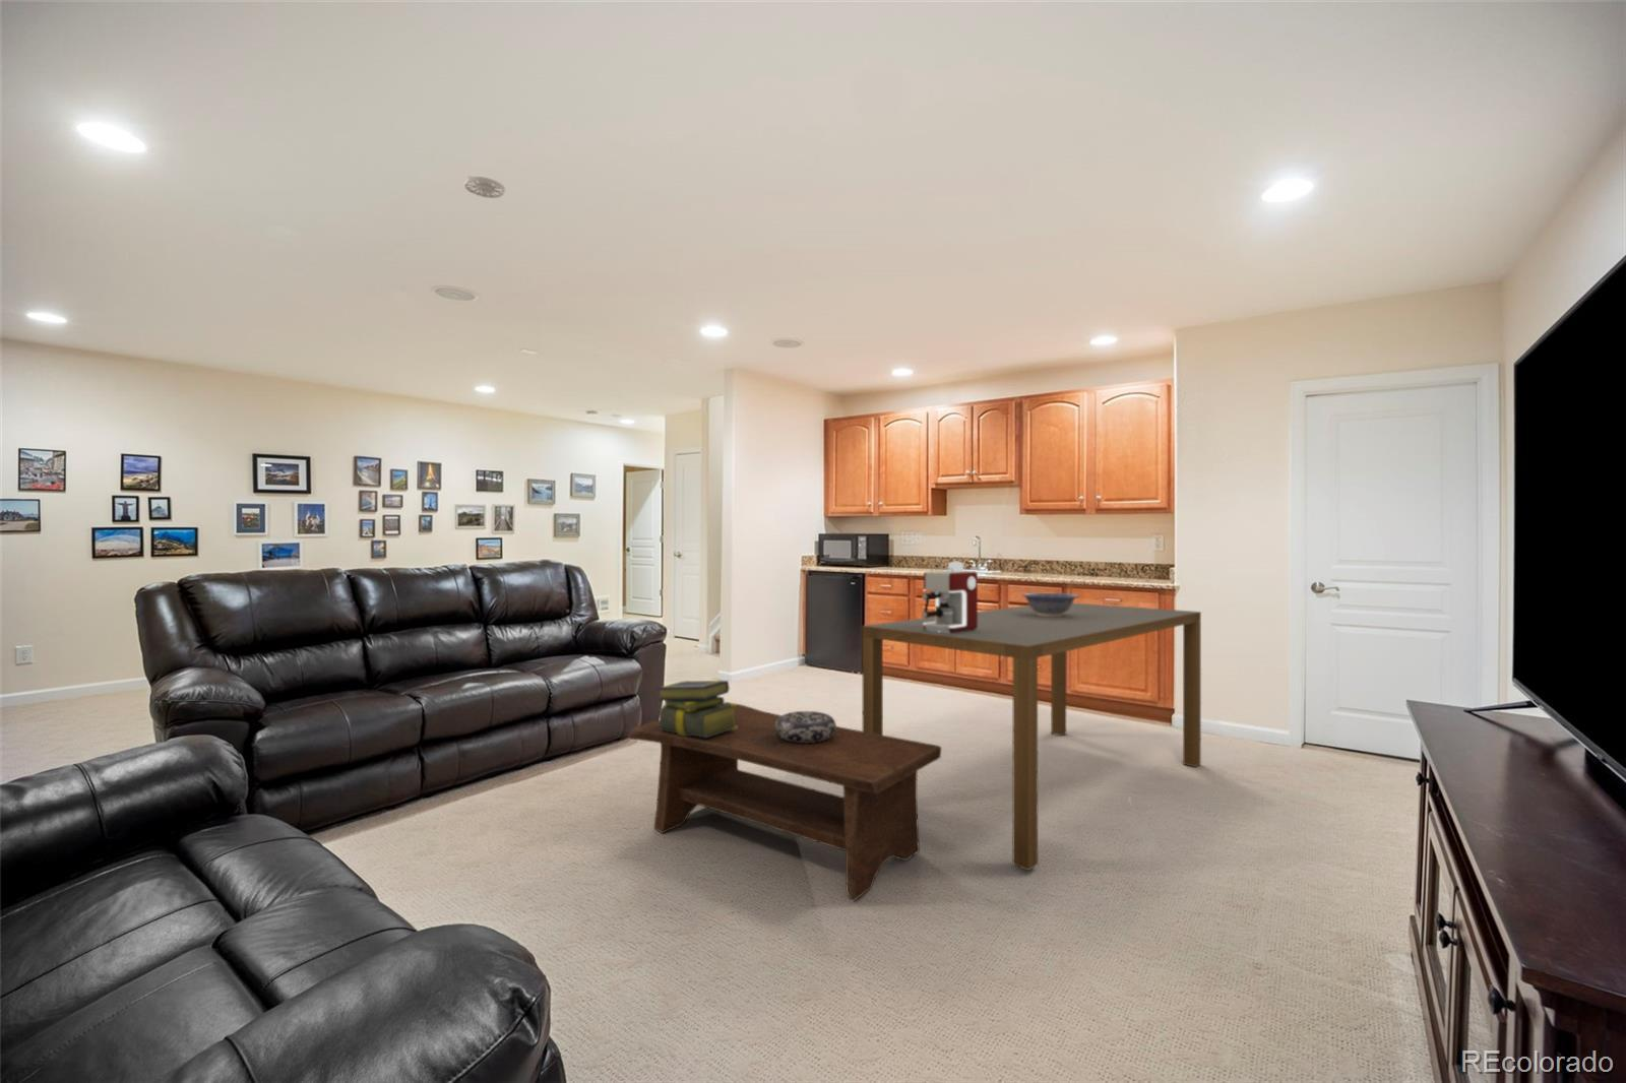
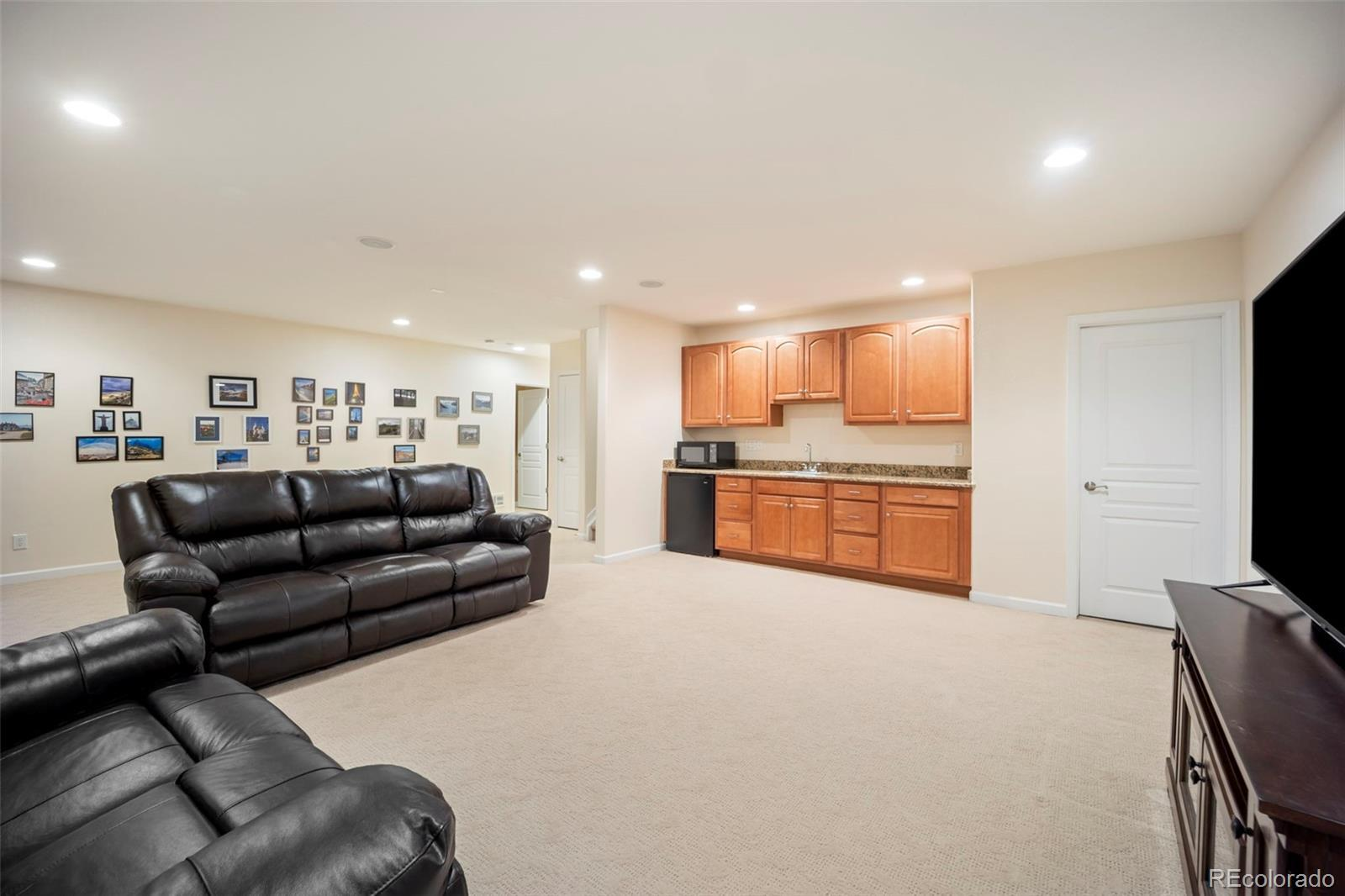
- stack of books (694, 705)
- coffee table (781, 787)
- coffee maker (944, 596)
- decorative bowl (805, 725)
- dining table (1051, 701)
- smoke detector (485, 189)
- decorative bowl (1049, 604)
